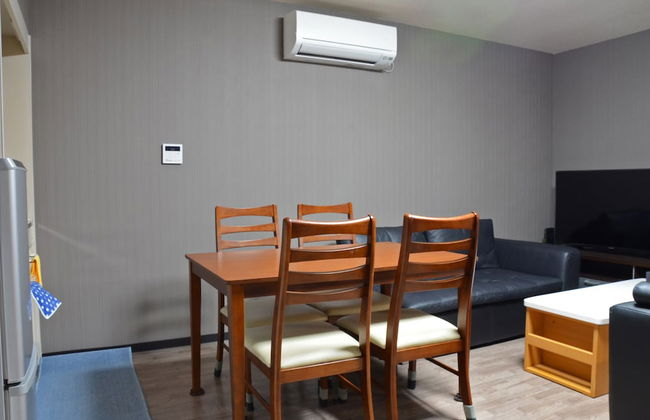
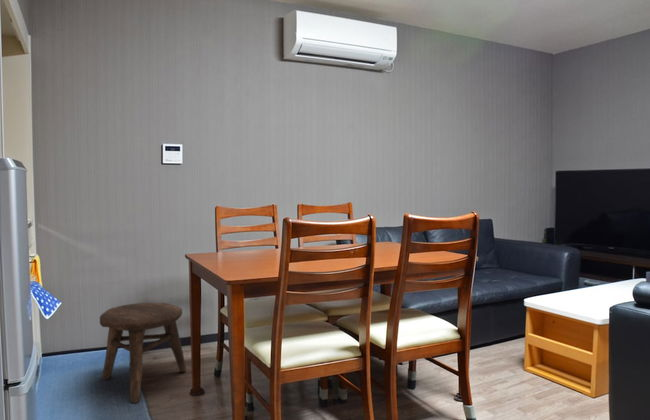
+ stool (138, 346)
